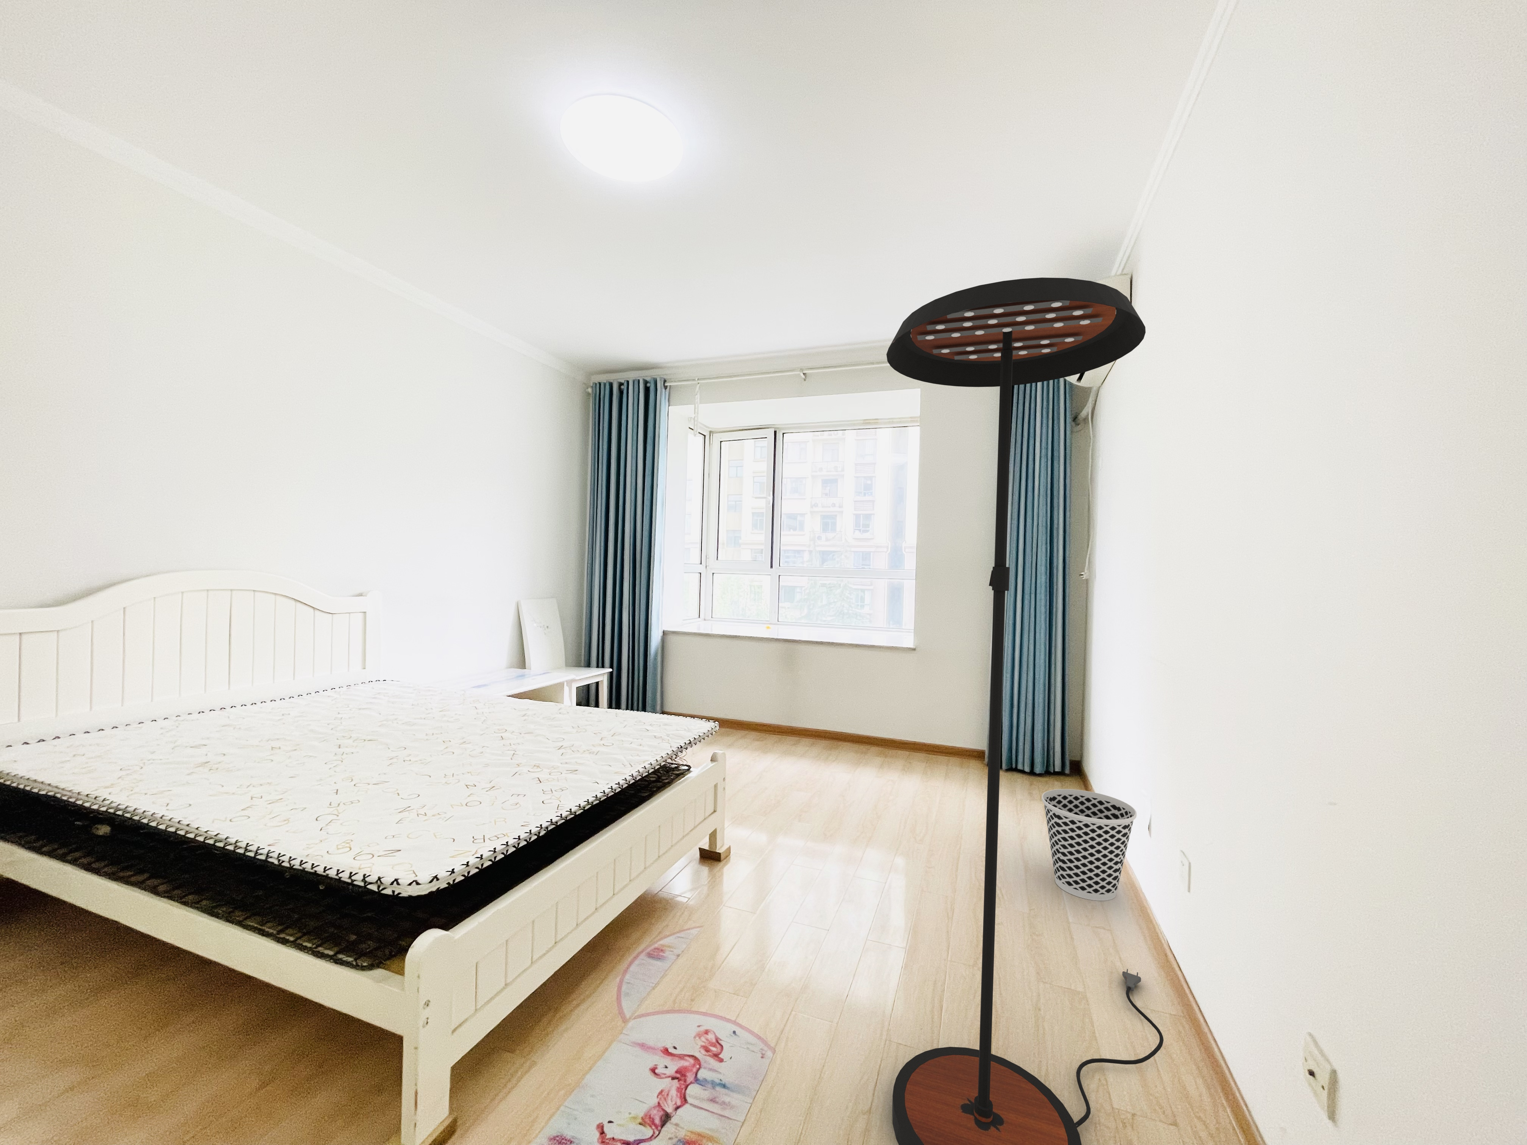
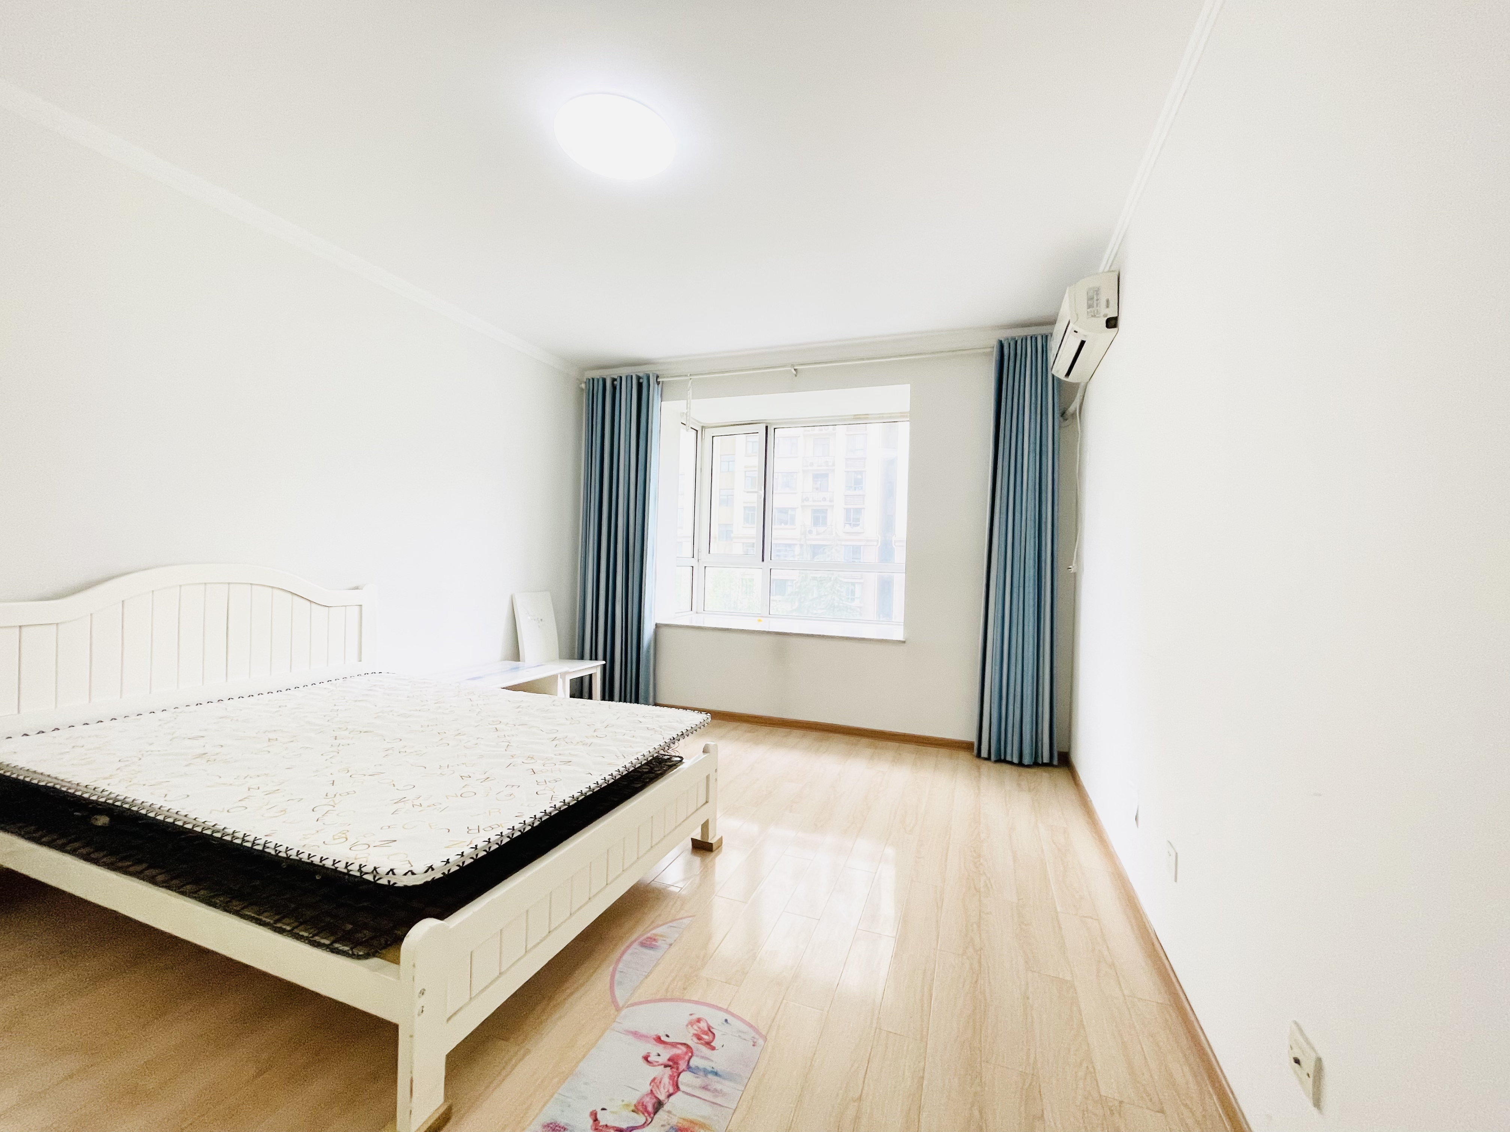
- wastebasket (1086, 844)
- floor lamp (1002, 711)
